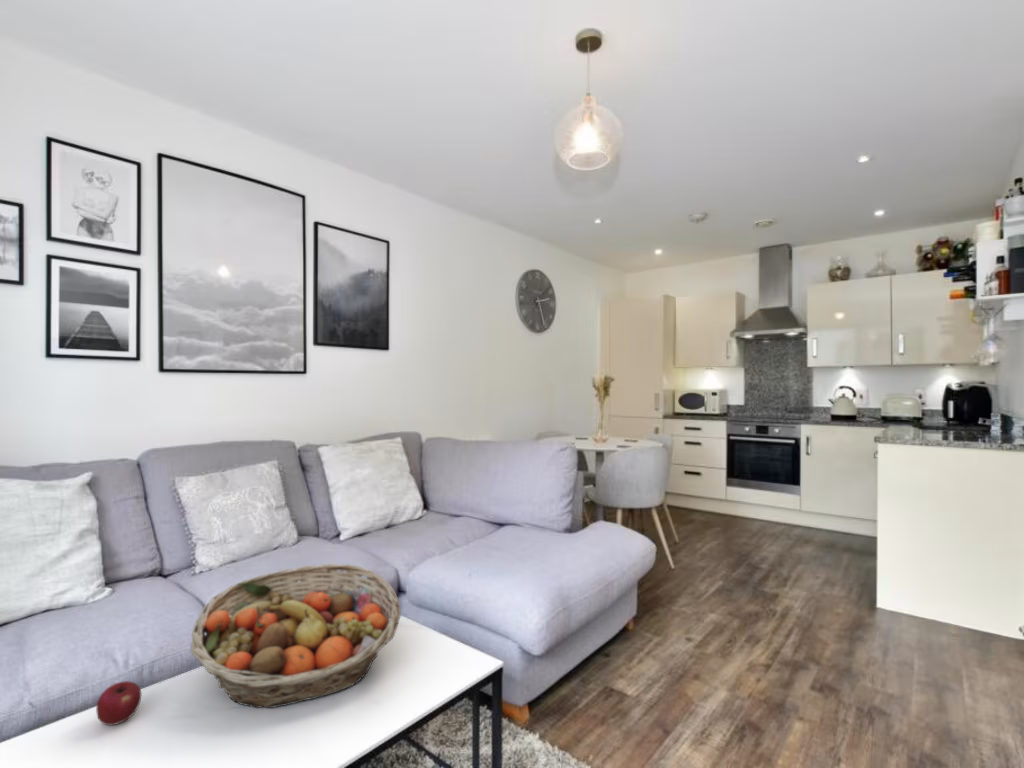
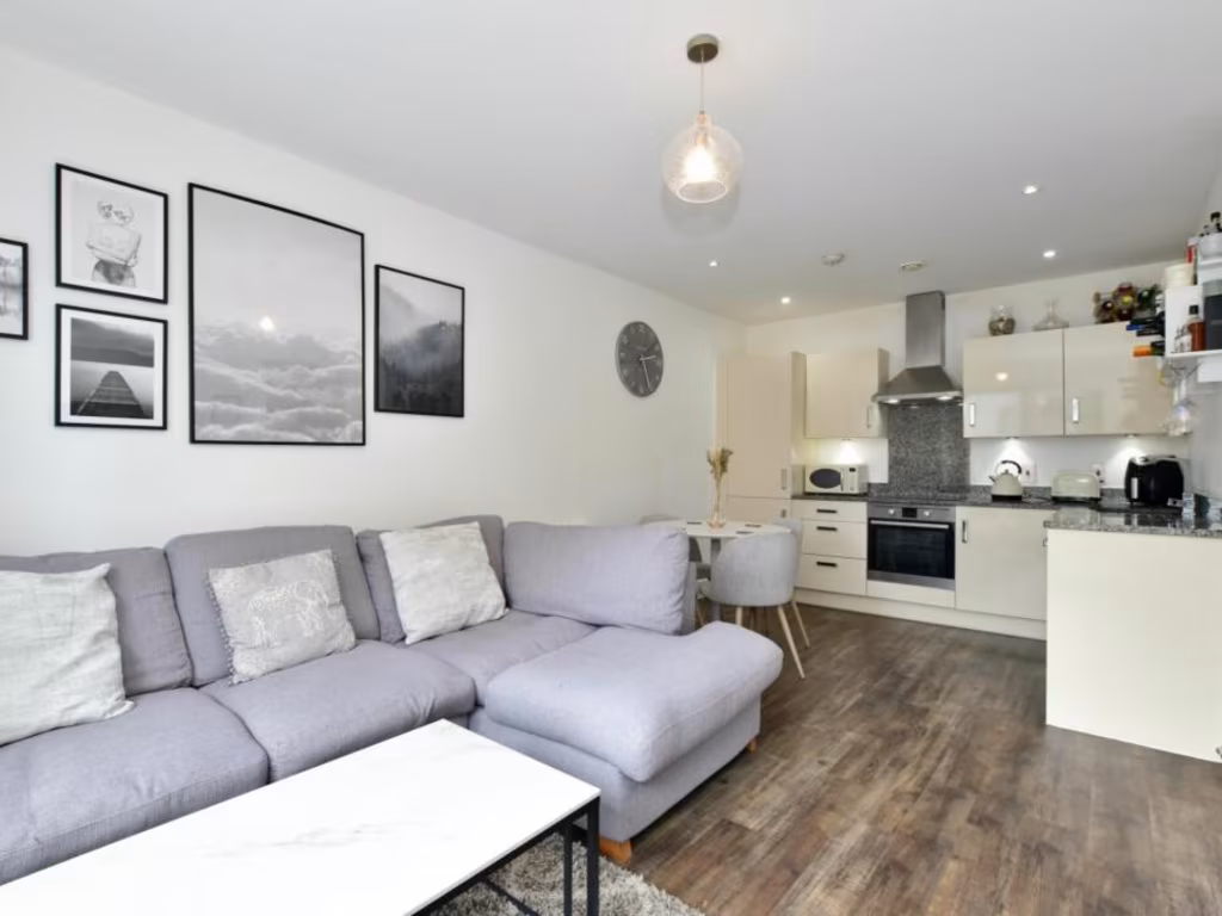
- fruit basket (302, 629)
- apple (119, 702)
